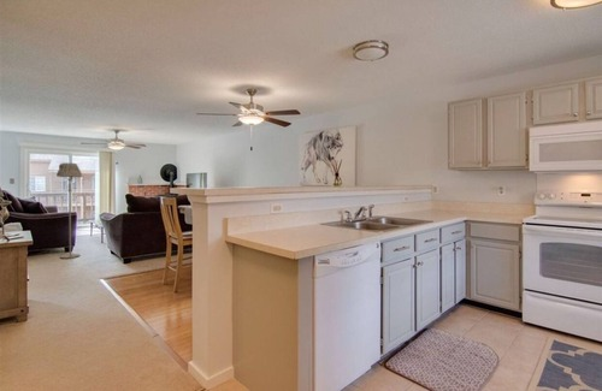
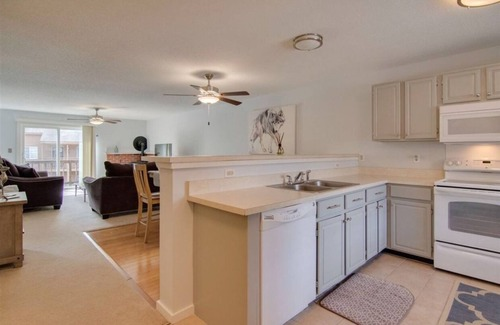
- floor lamp (70, 209)
